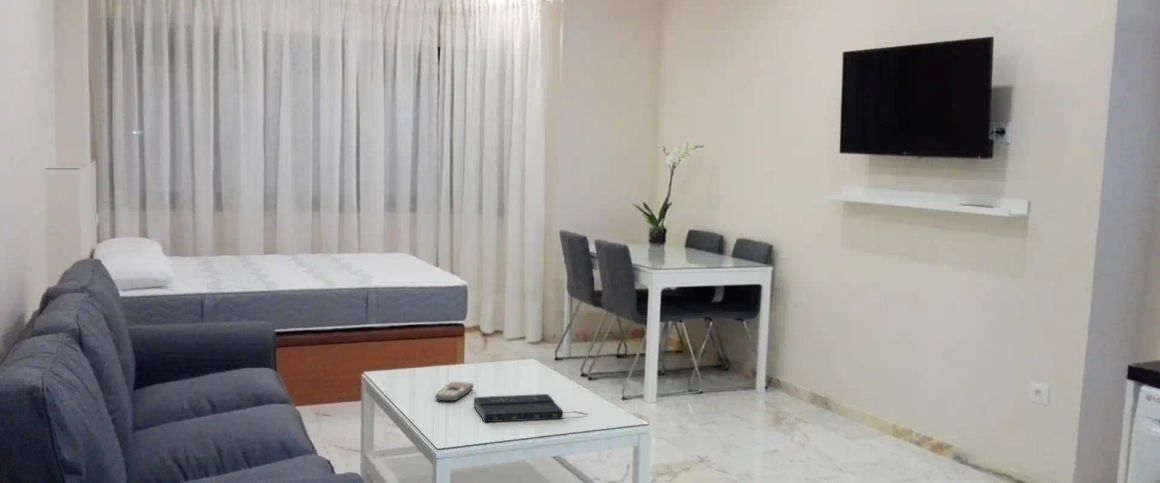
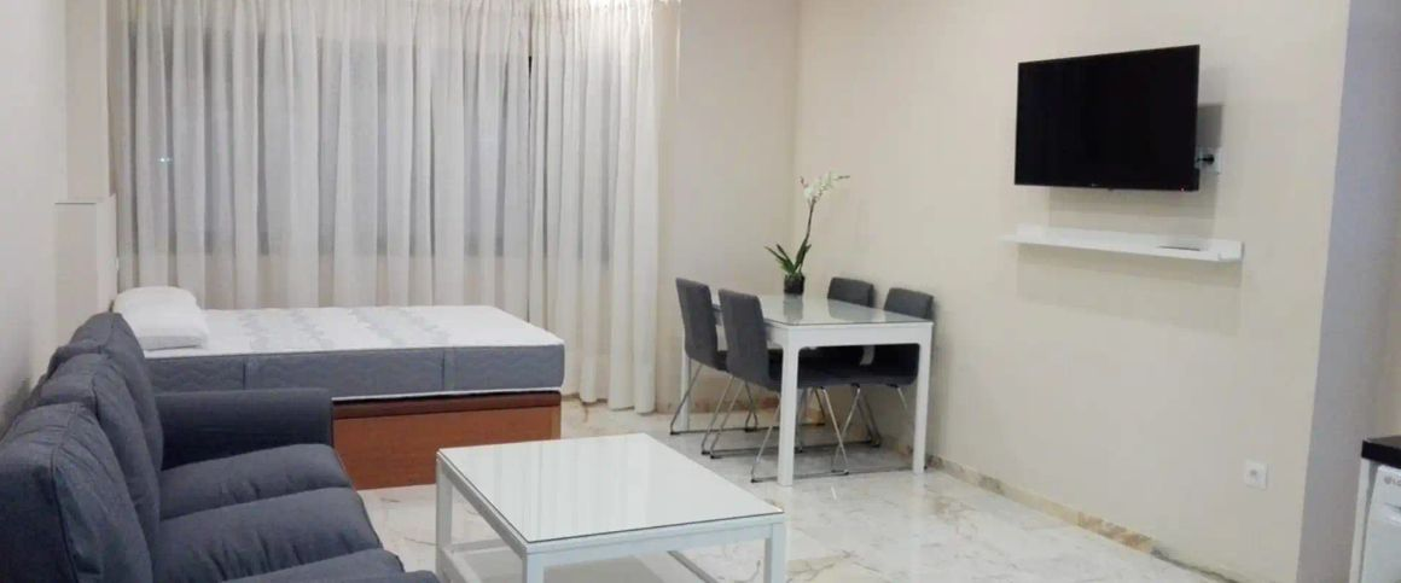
- remote control (453, 391)
- book (531, 407)
